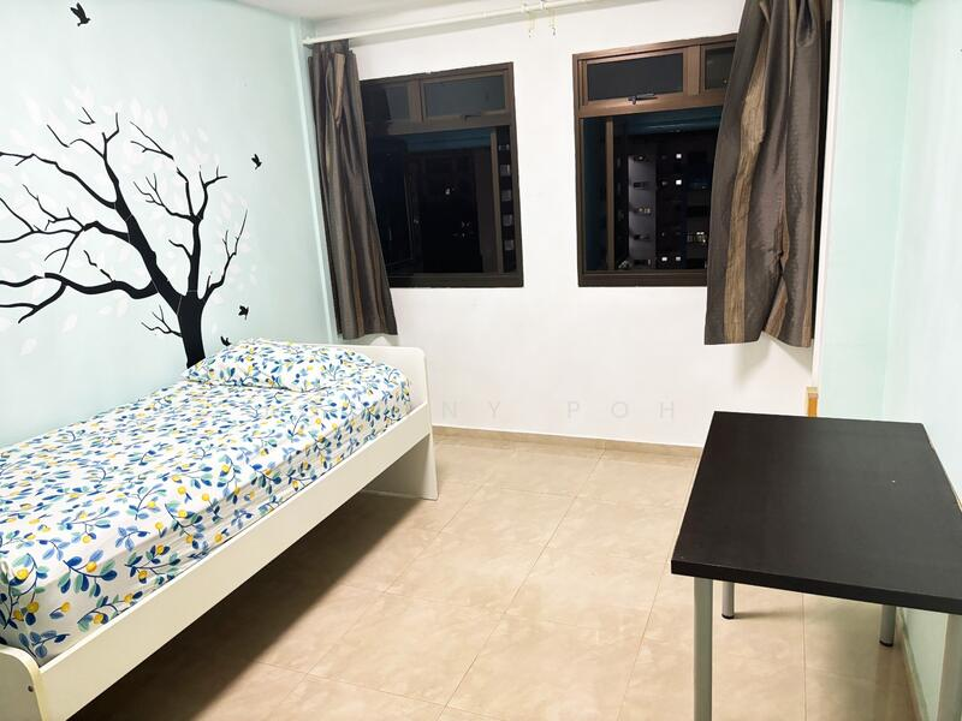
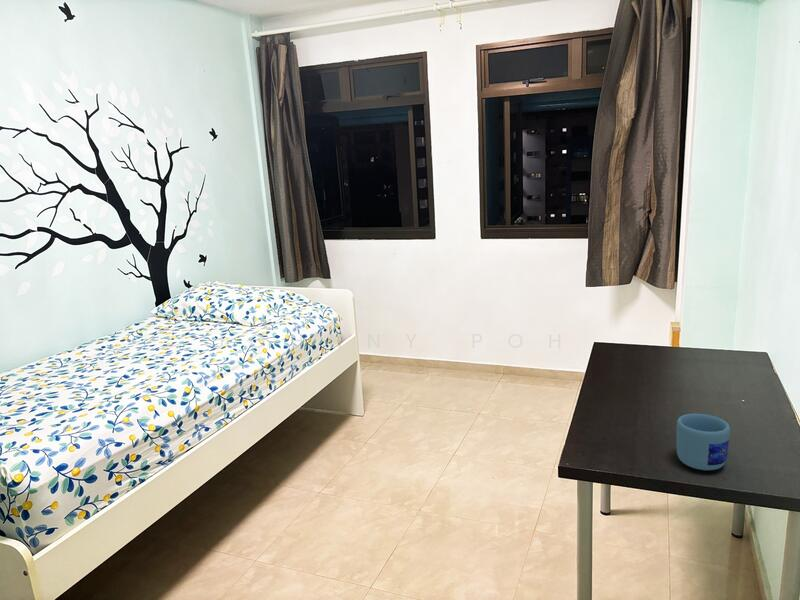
+ mug (707, 441)
